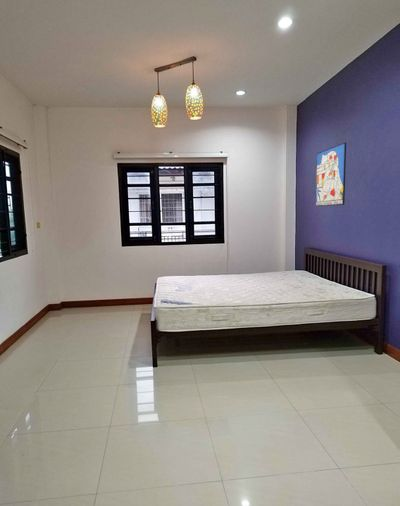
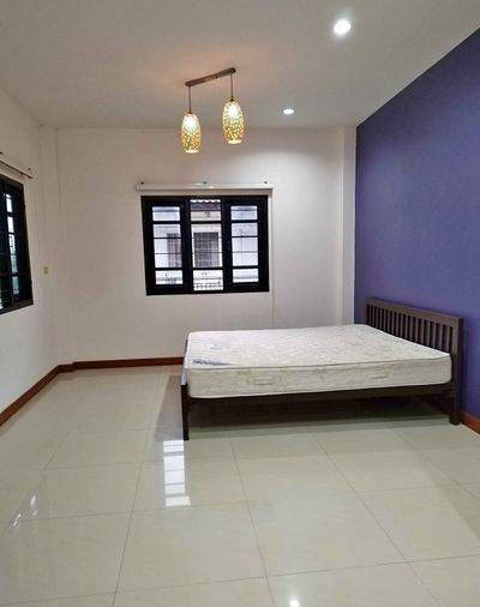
- wall art (329, 177)
